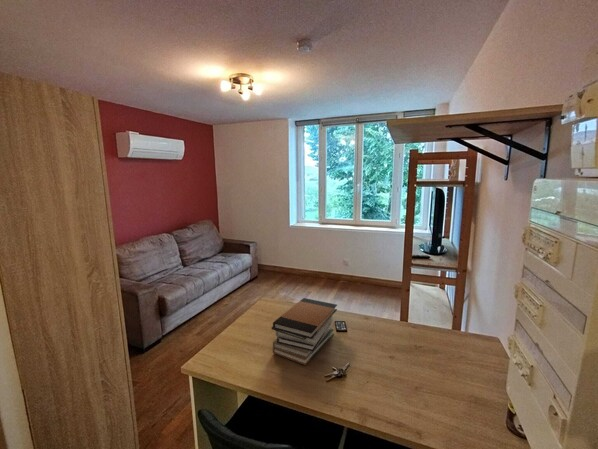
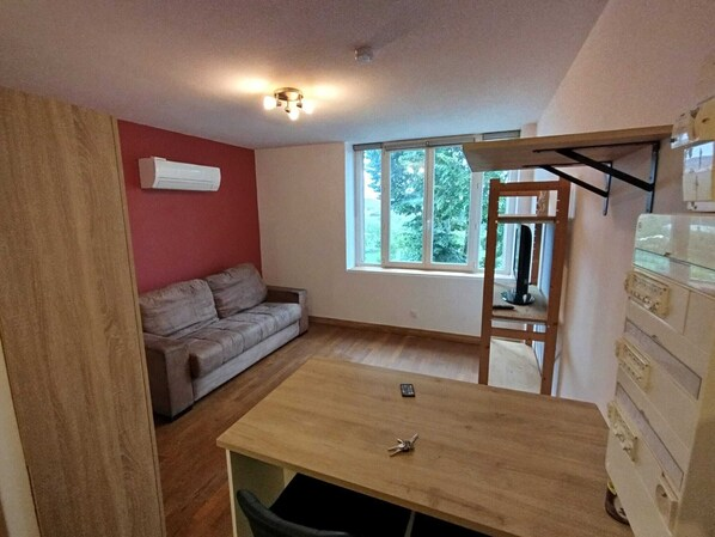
- book stack (306, 327)
